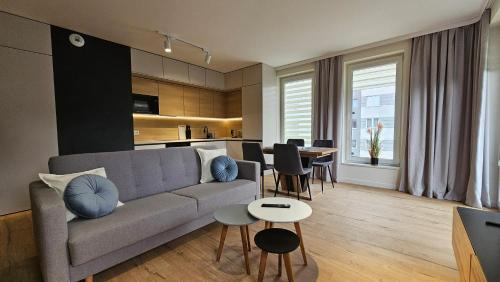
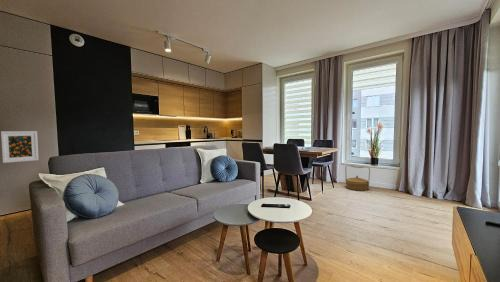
+ woven basket (357, 176)
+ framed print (20, 146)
